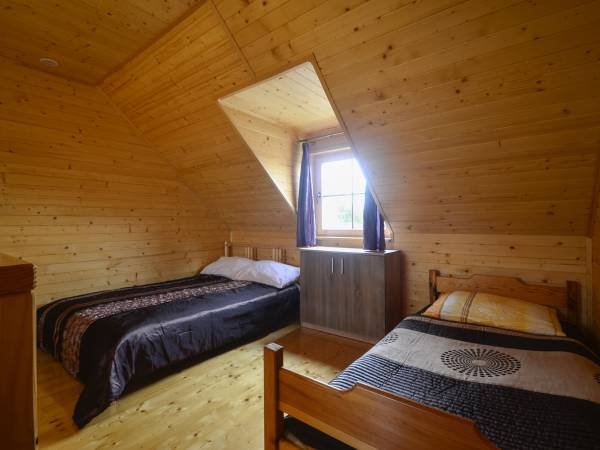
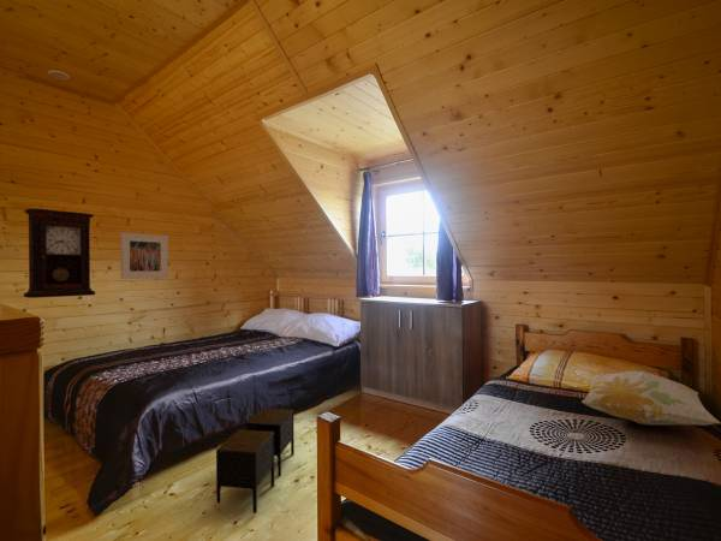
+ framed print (145, 256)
+ decorative pillow (642, 397)
+ nightstand (260, 452)
+ pendulum clock (61, 254)
